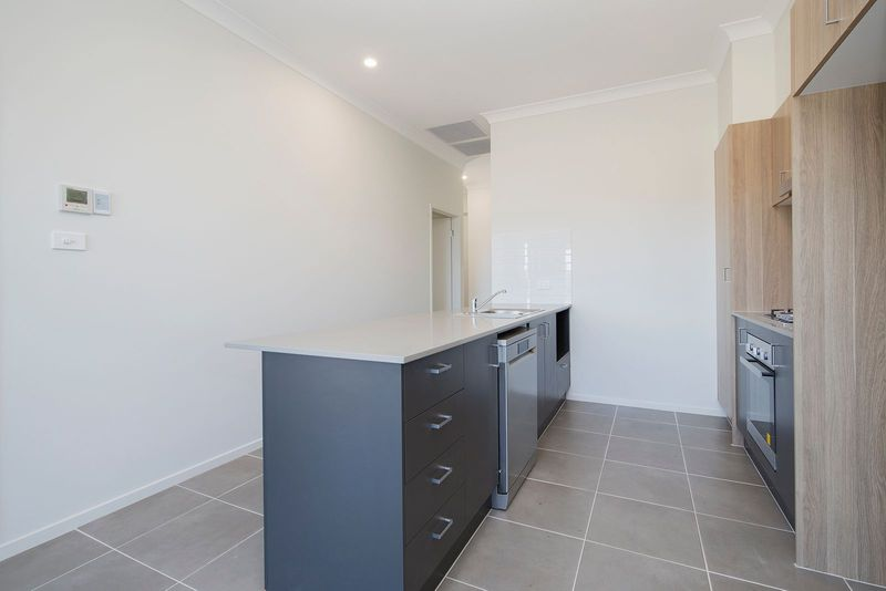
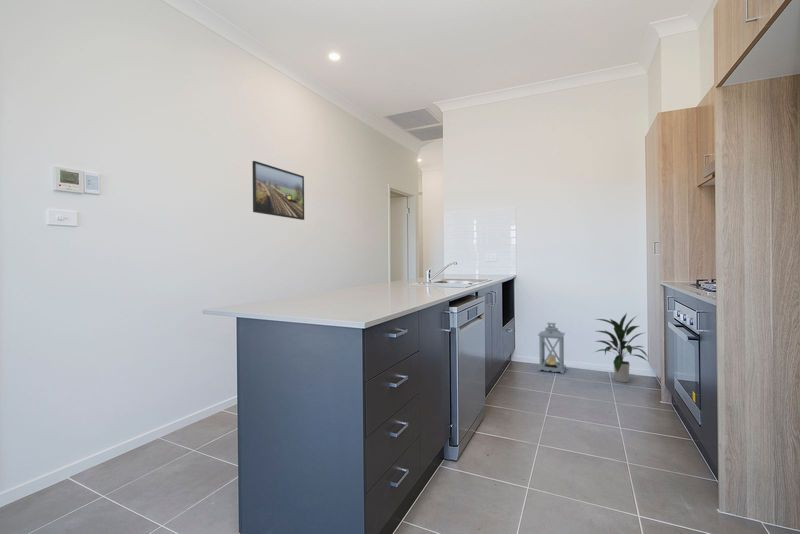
+ indoor plant (620, 346)
+ lantern (551, 346)
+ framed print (280, 192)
